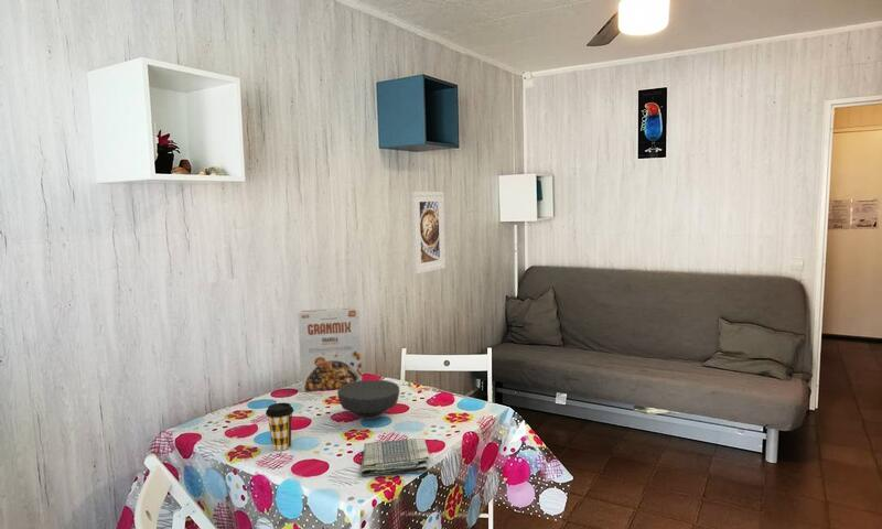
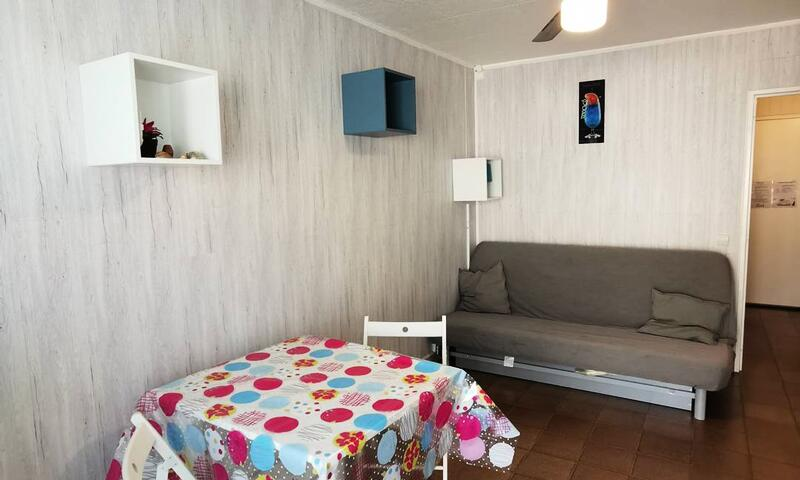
- bowl (368, 402)
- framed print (429, 231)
- dish towel (395, 454)
- cereal box (330, 348)
- coffee cup (280, 427)
